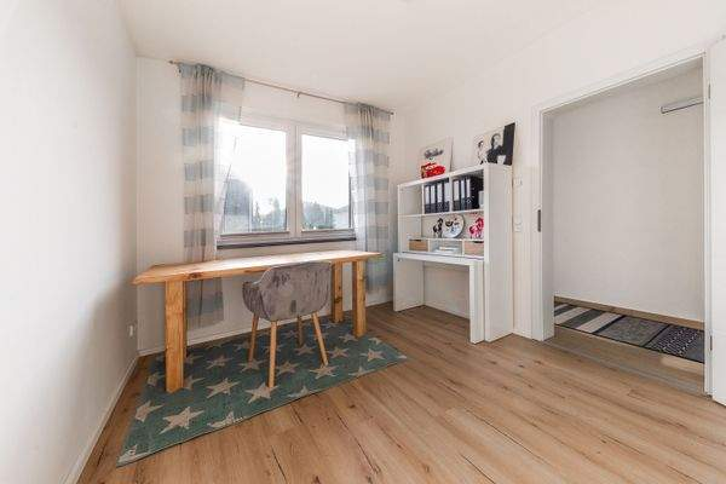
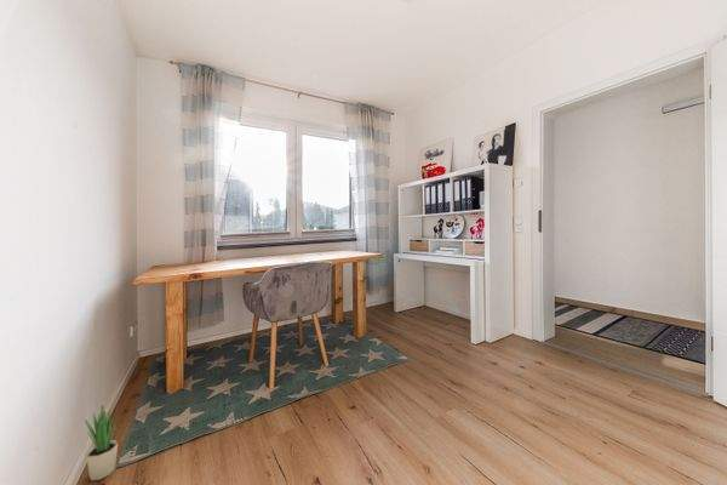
+ potted plant (102, 436)
